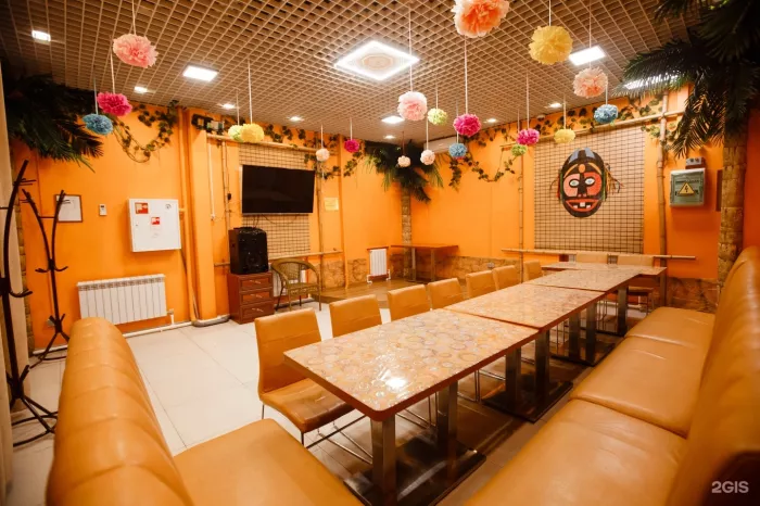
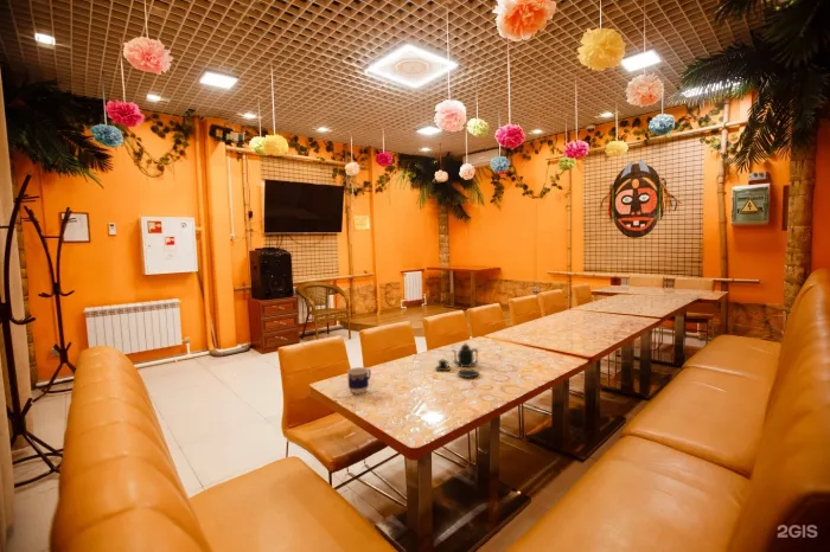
+ cup (360, 380)
+ teapot (458, 358)
